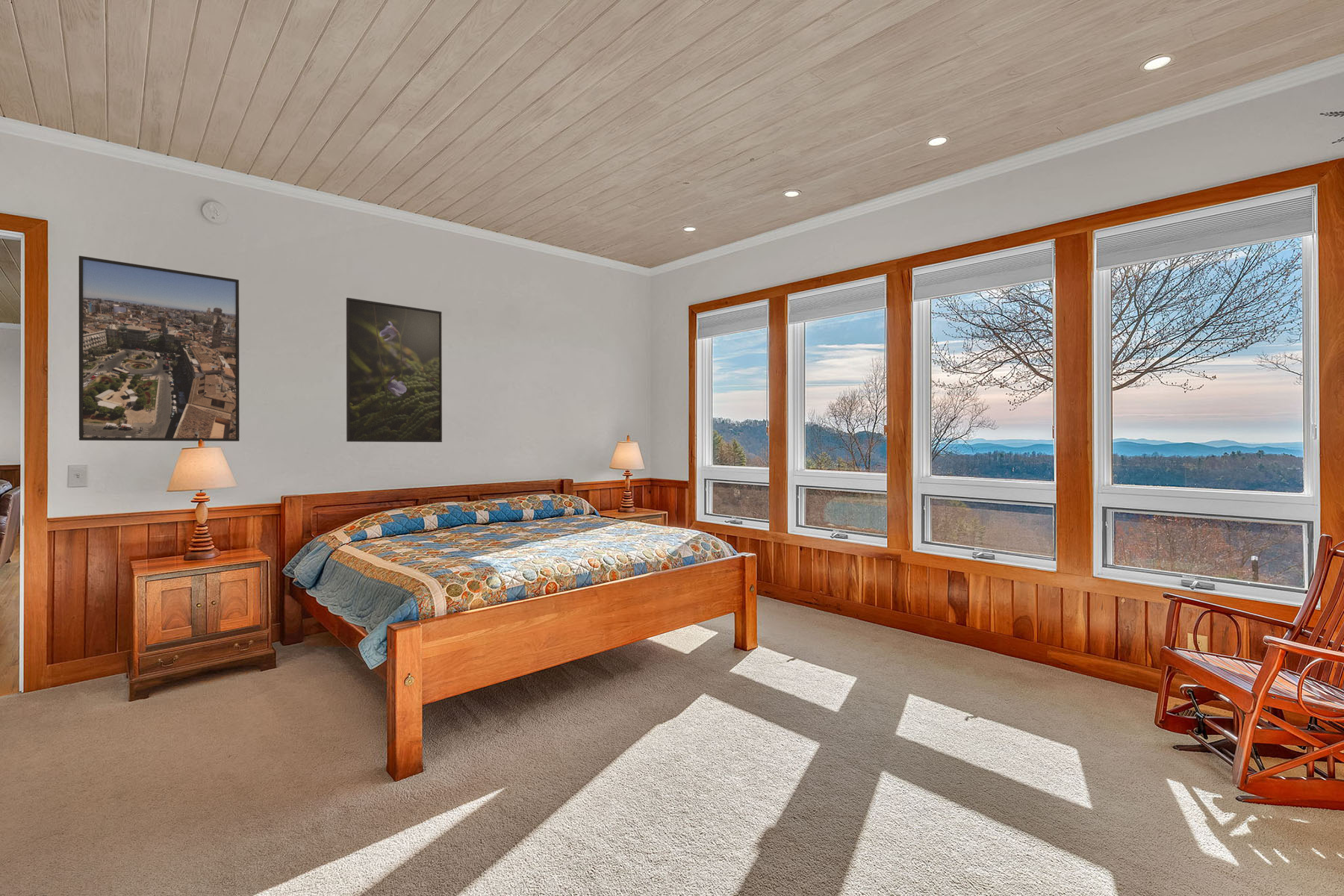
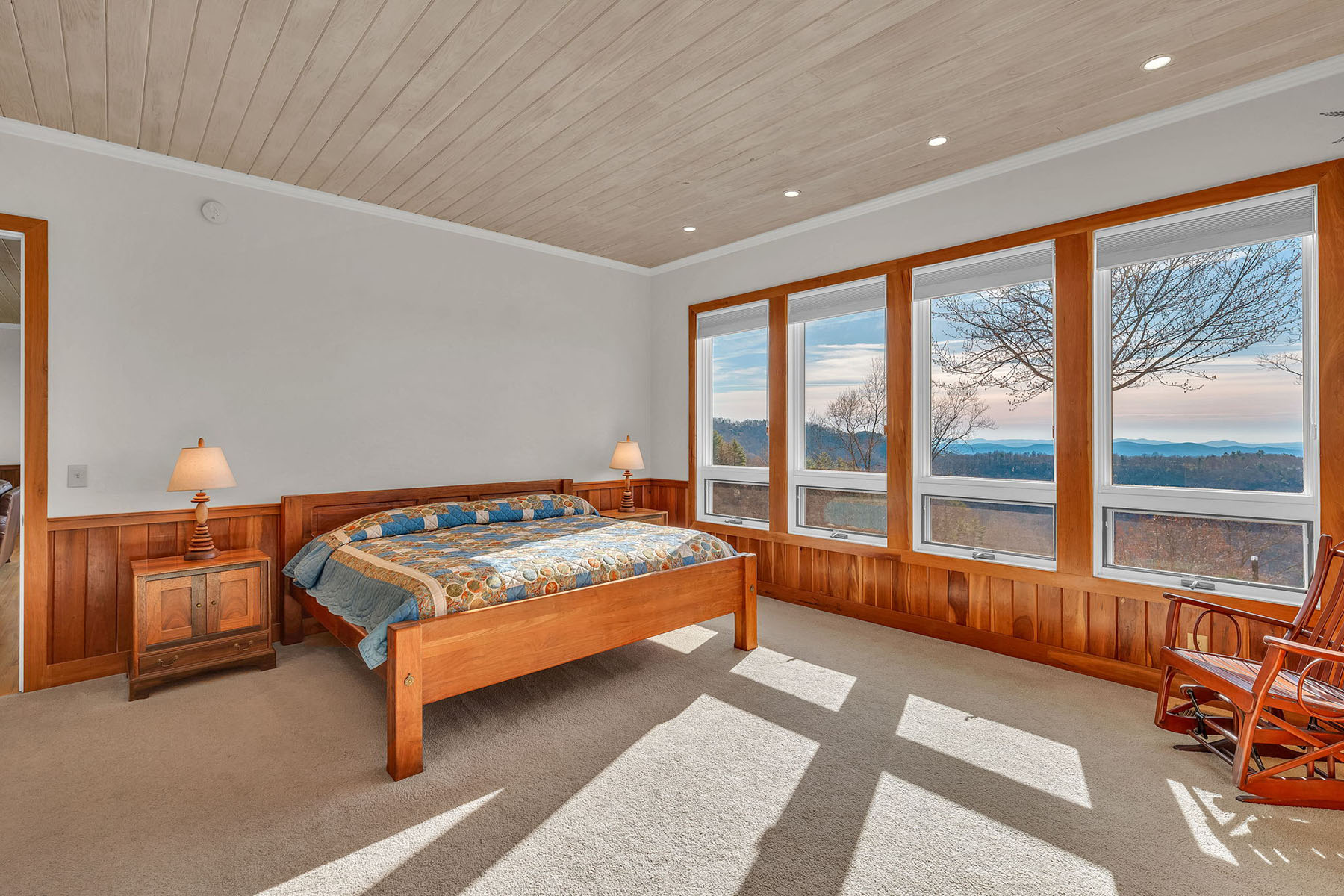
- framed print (164, 355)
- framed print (396, 373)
